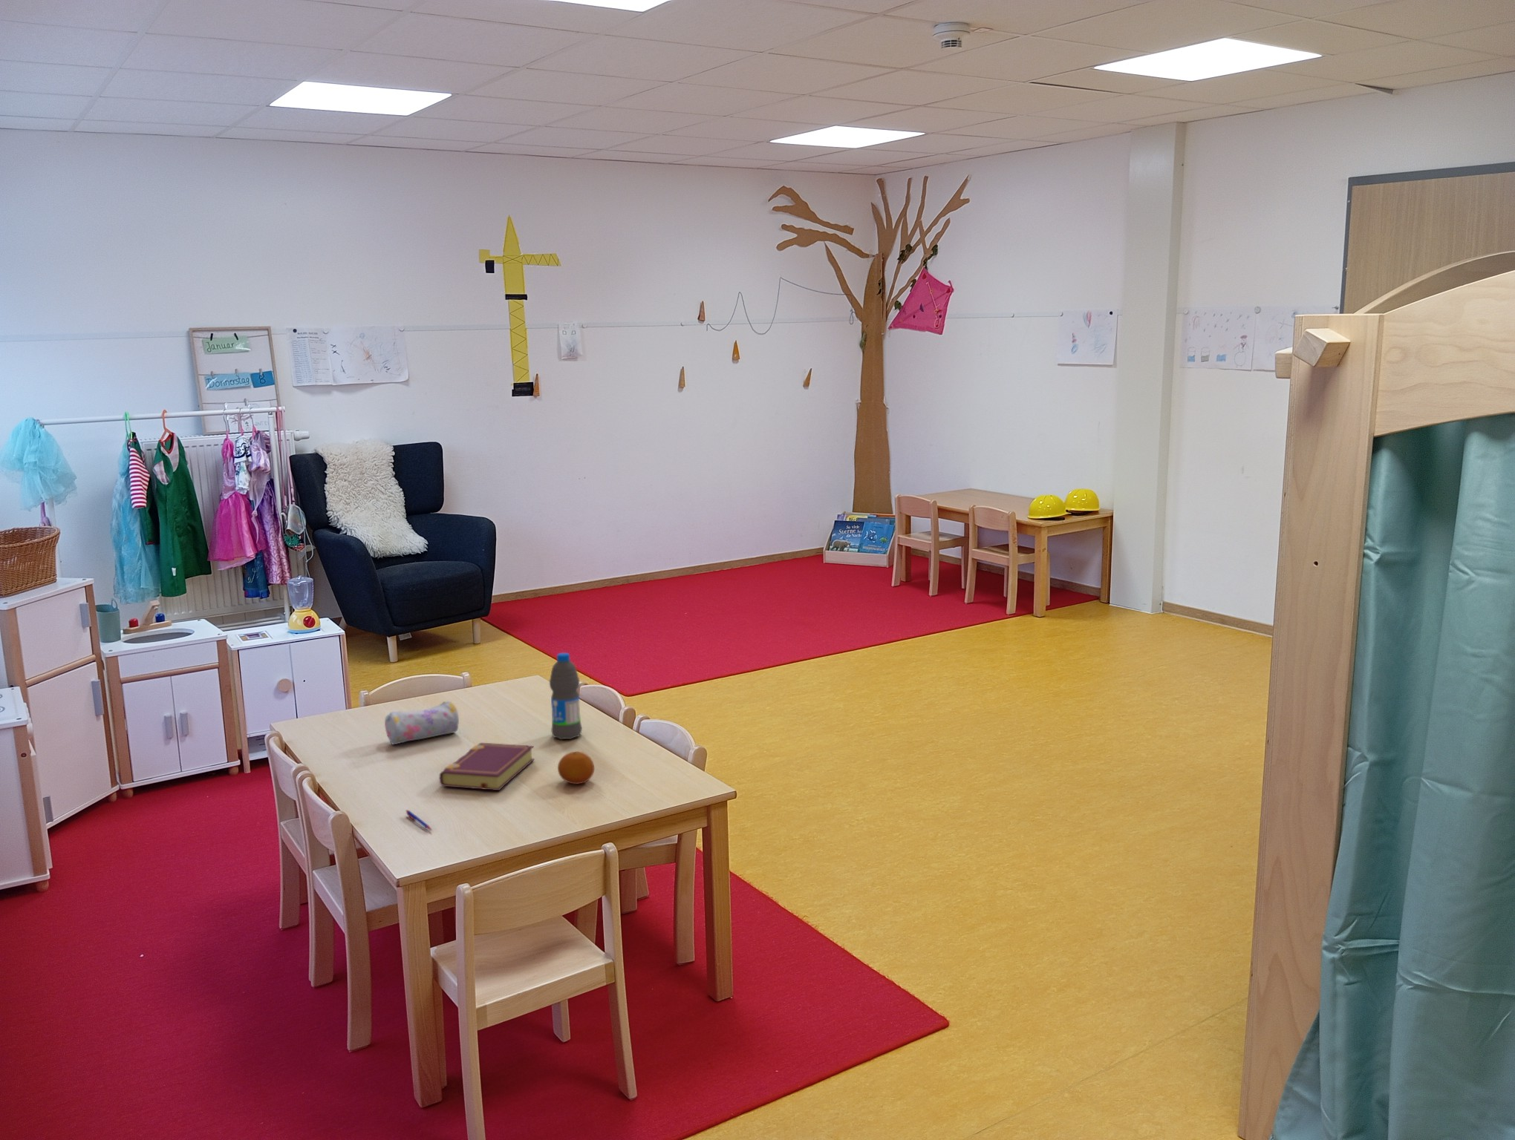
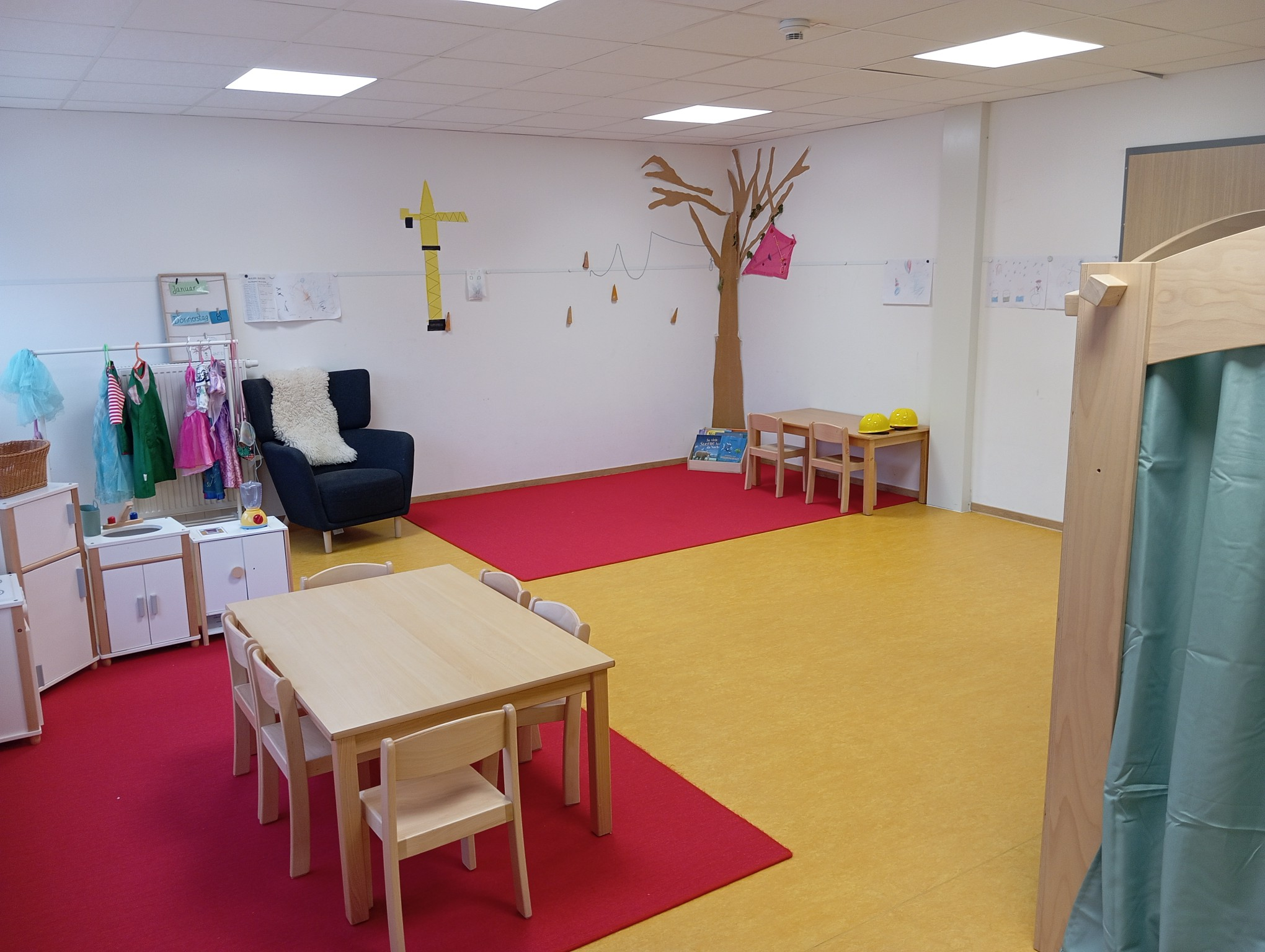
- book (486, 765)
- pencil case (422, 722)
- pen (419, 820)
- water bottle (564, 695)
- fruit (576, 768)
